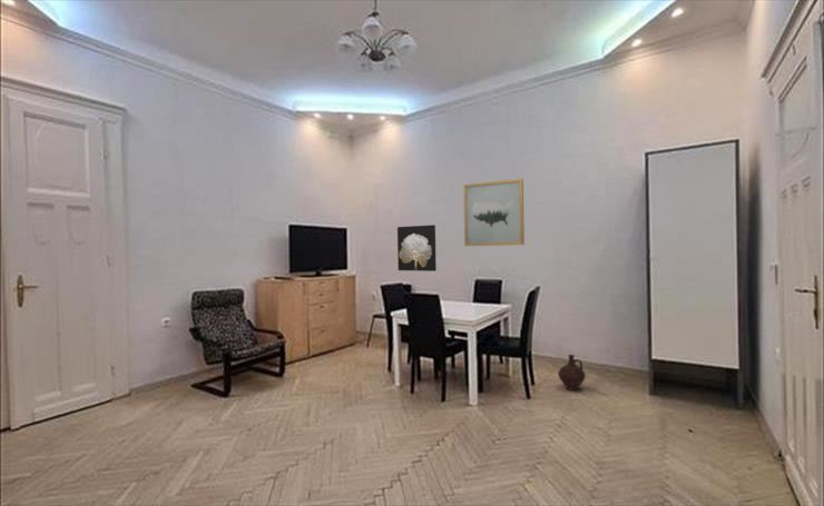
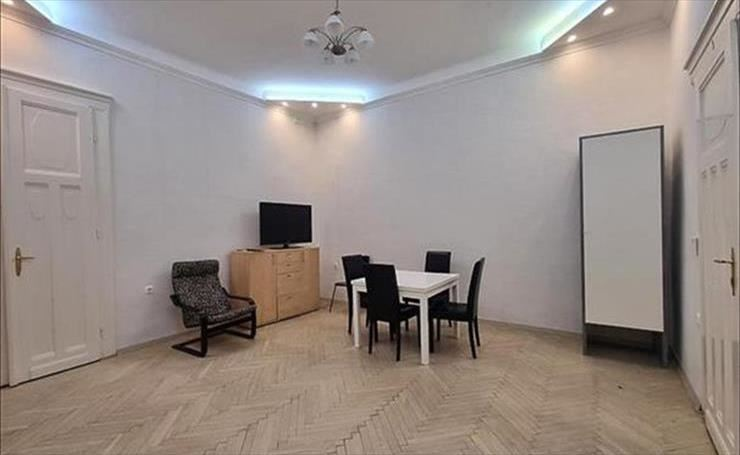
- ceramic jug (571, 371)
- wall art (415, 248)
- wall art (492, 214)
